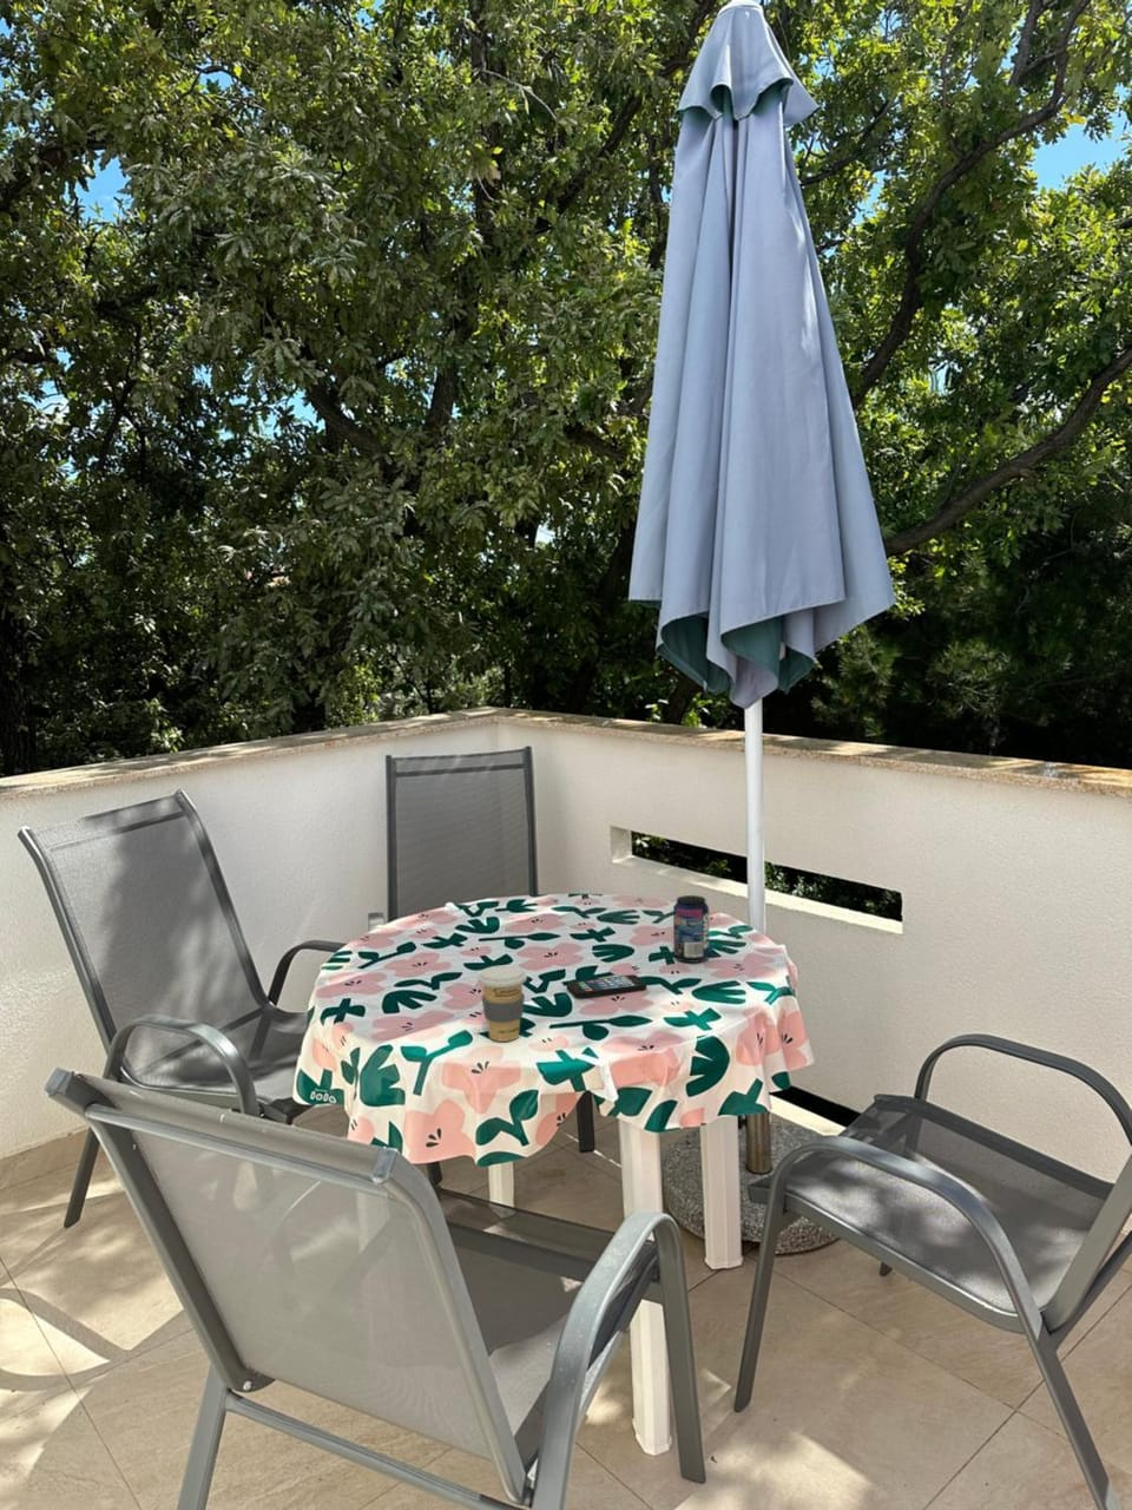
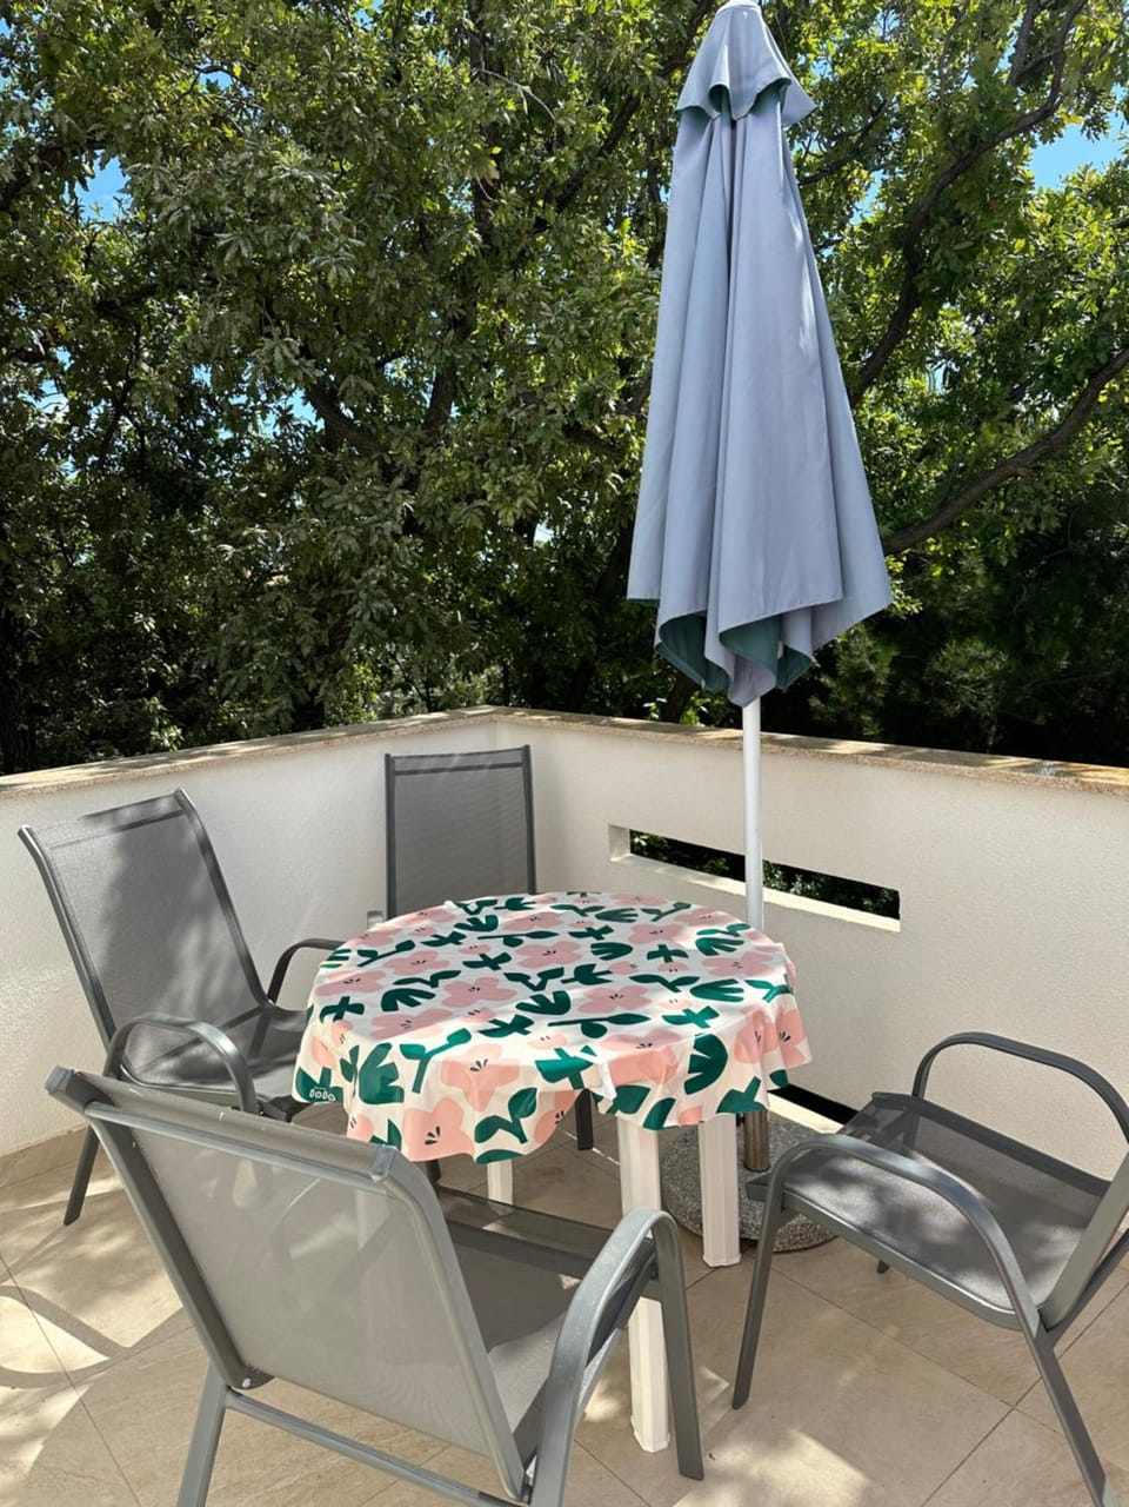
- beverage can (691, 929)
- smartphone (606, 984)
- coffee cup (502, 1002)
